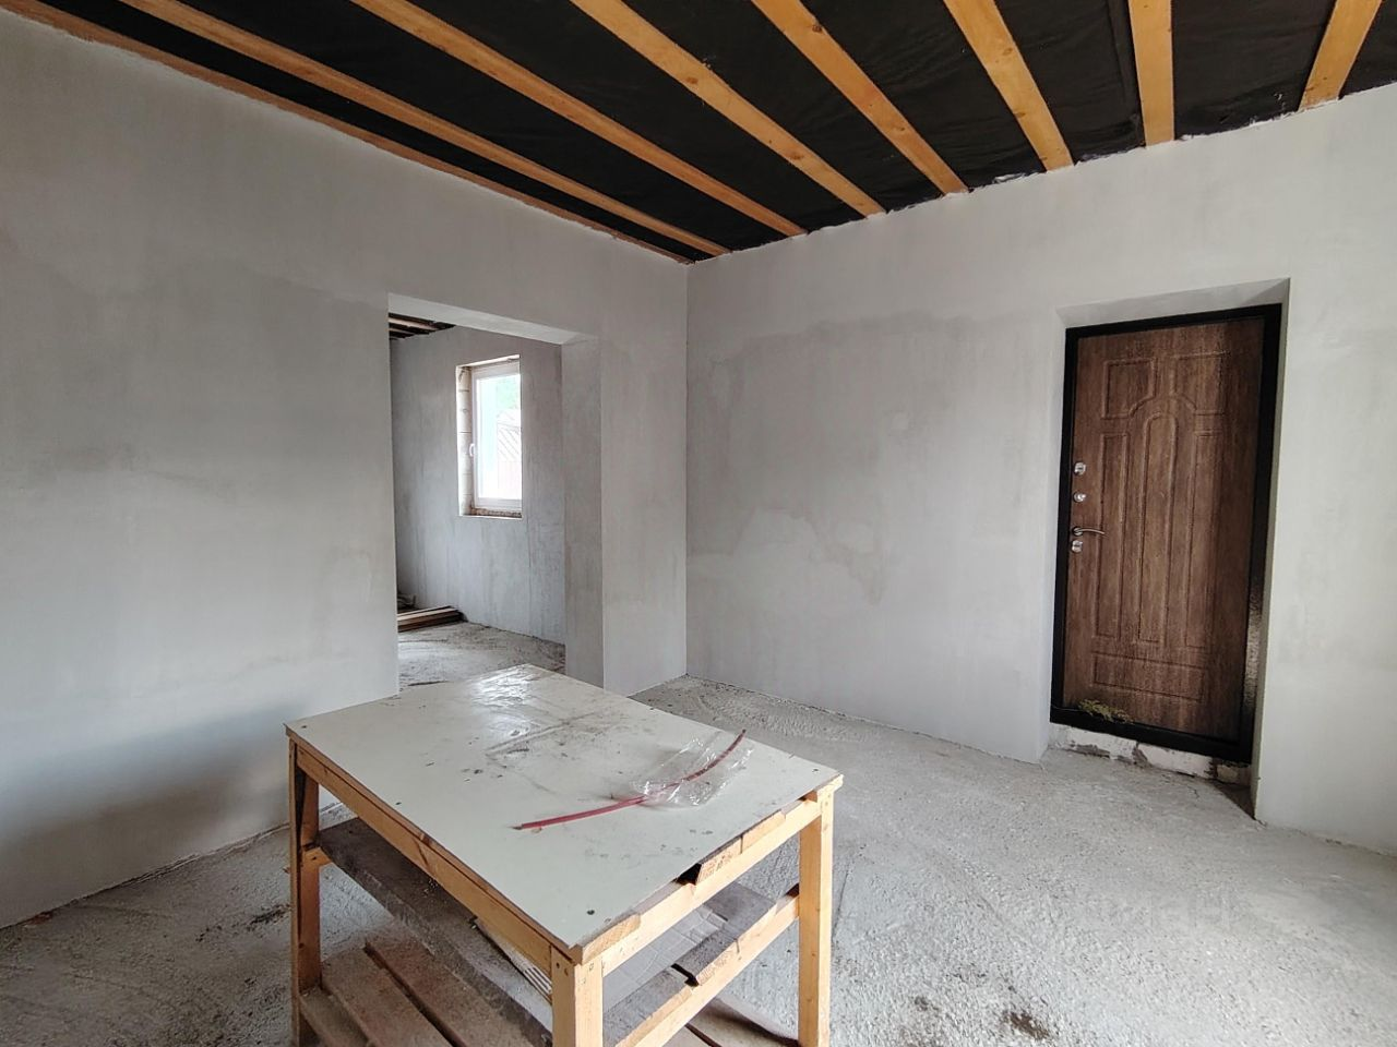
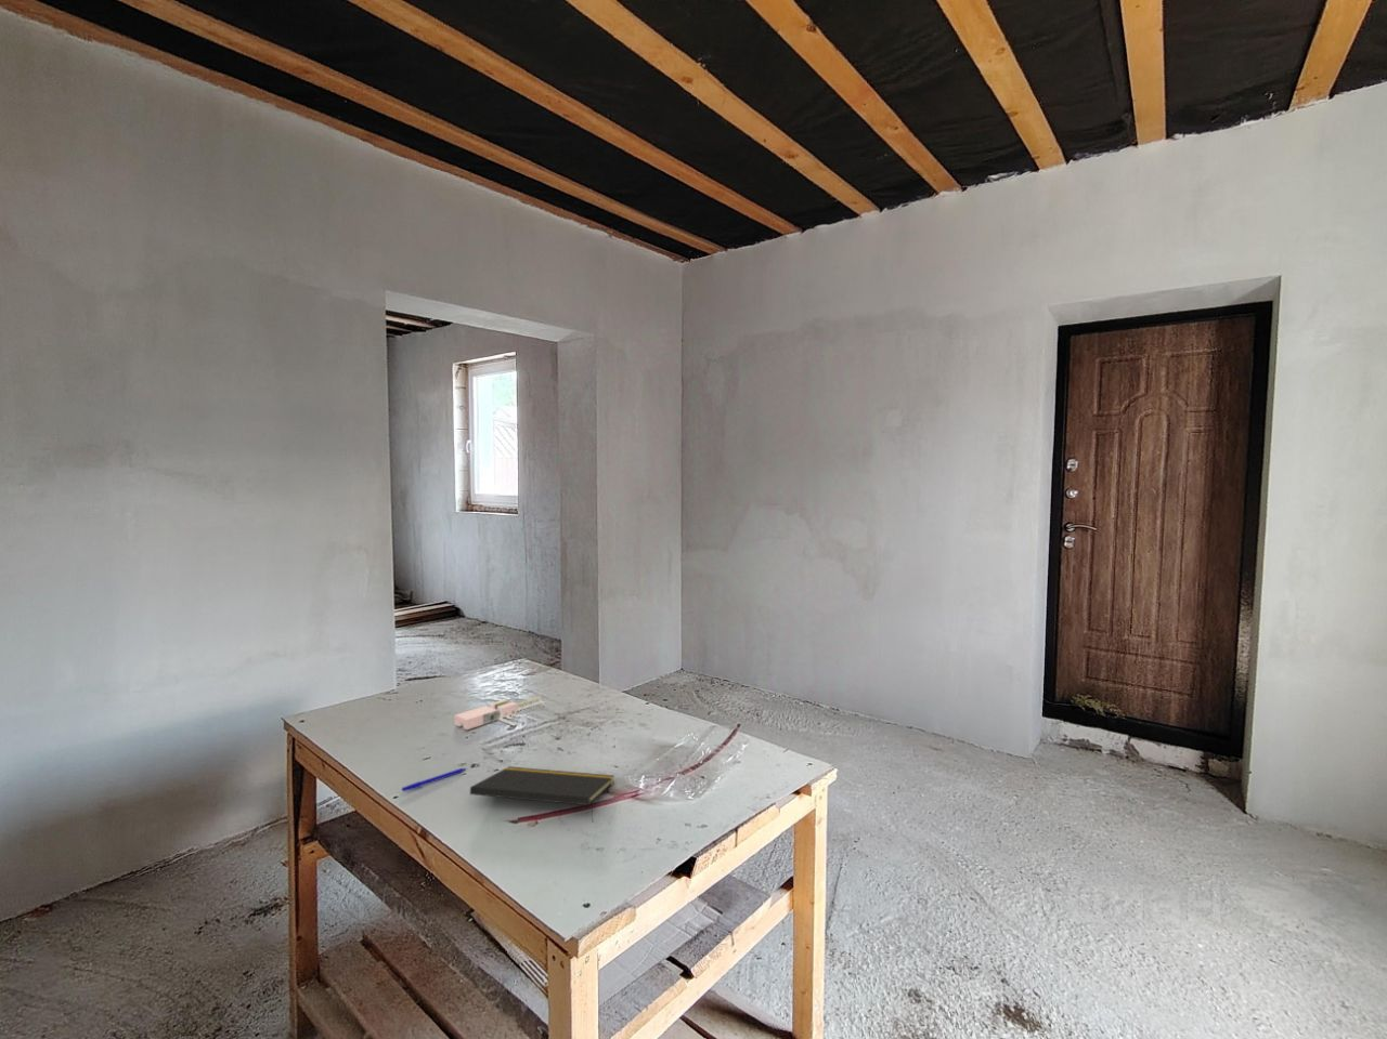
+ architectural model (509, 710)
+ notepad (545, 785)
+ pen (436, 778)
